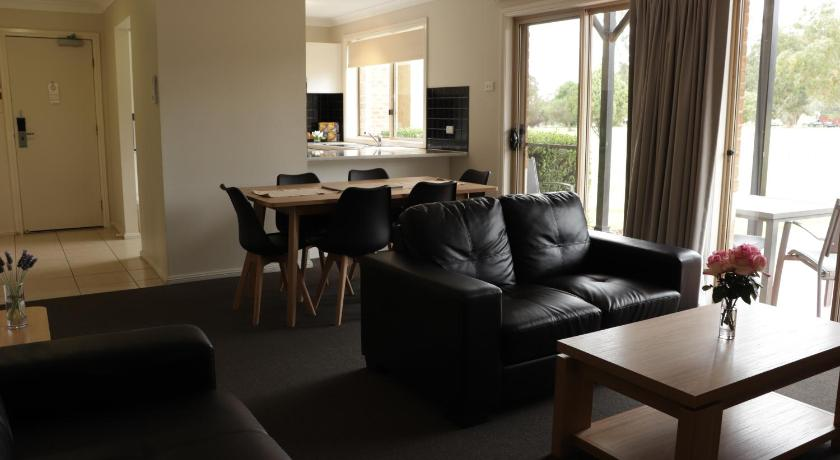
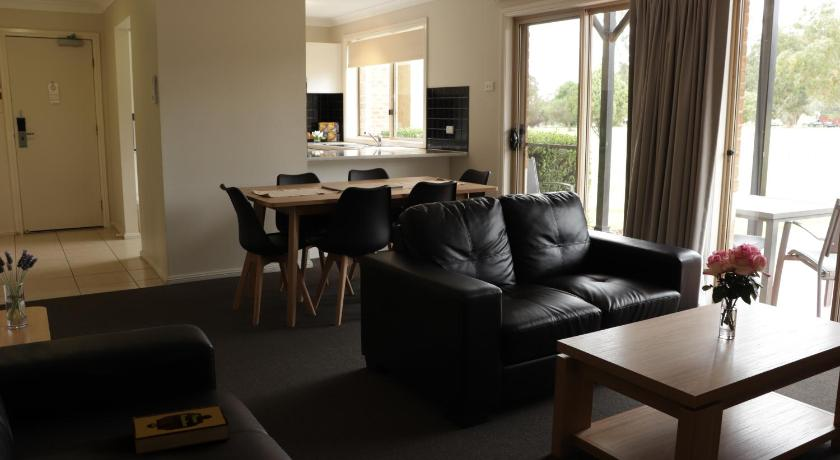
+ hardback book (180, 426)
